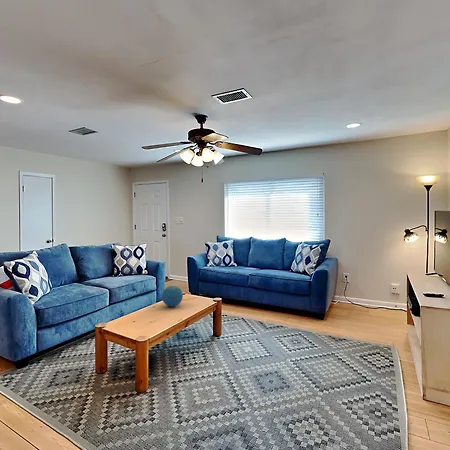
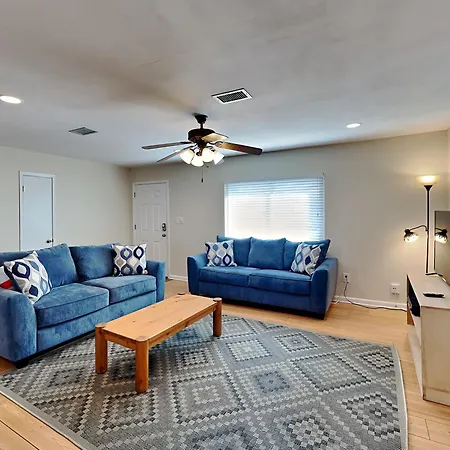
- decorative orb (172, 296)
